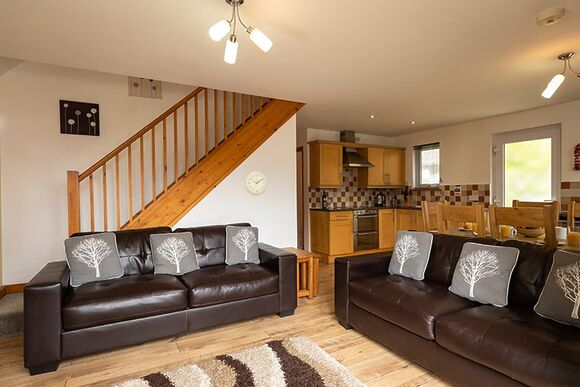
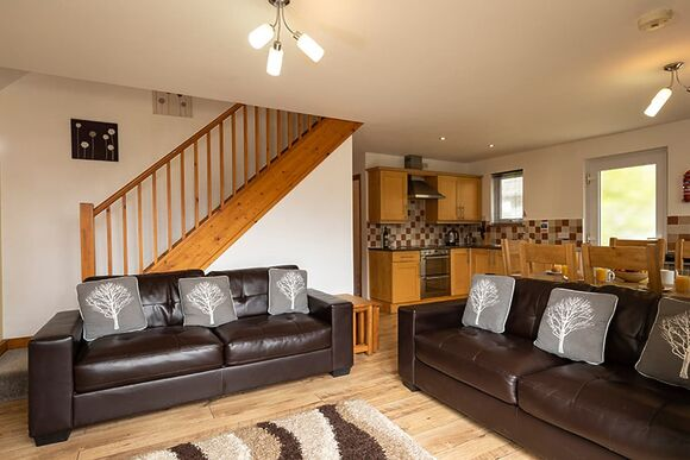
- wall clock (256, 183)
